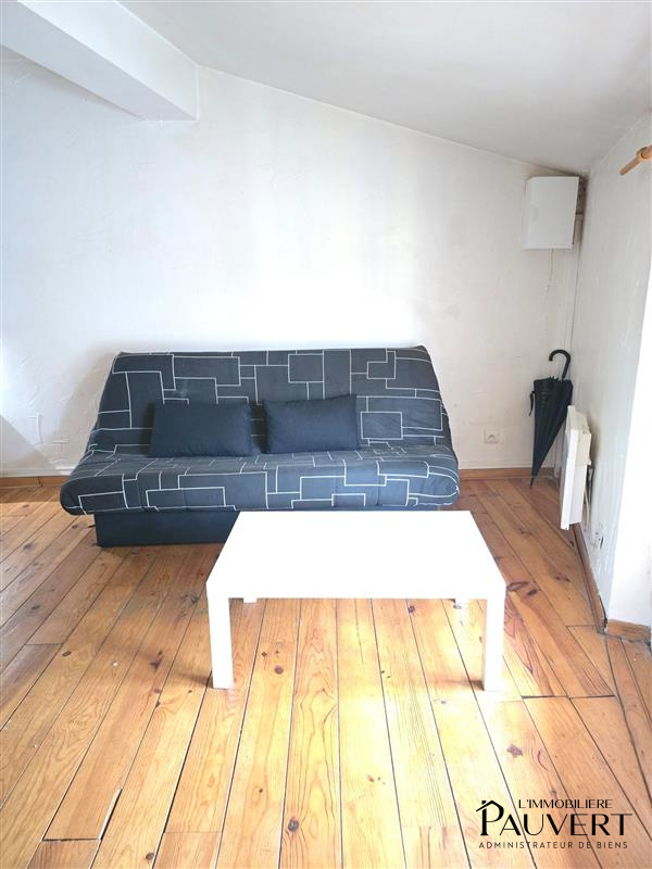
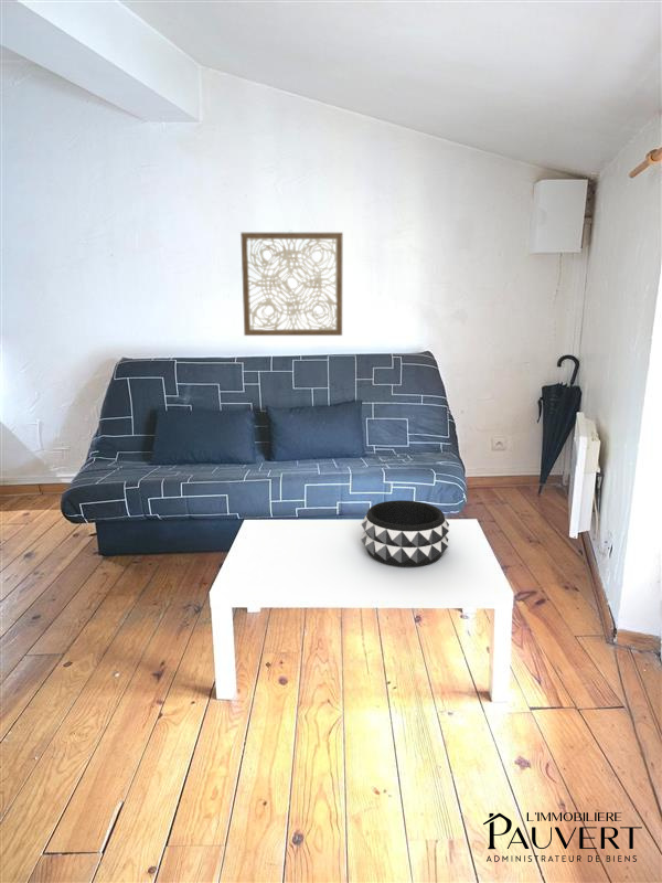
+ decorative bowl (405, 532)
+ wall art (288, 285)
